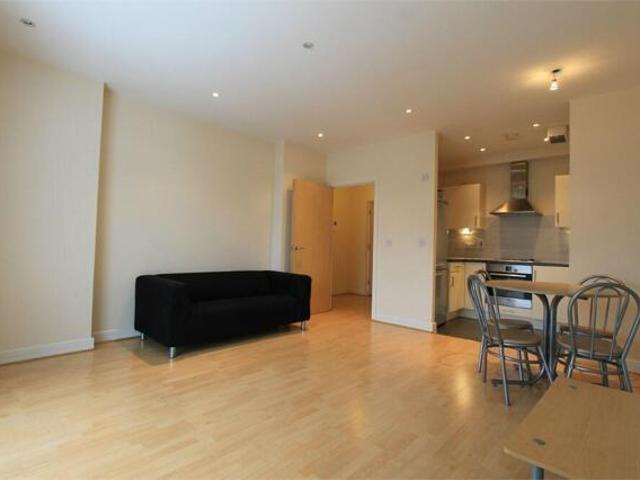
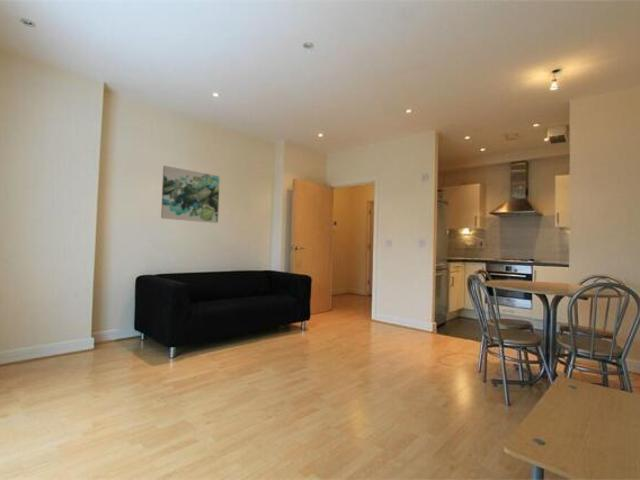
+ wall art (192, 196)
